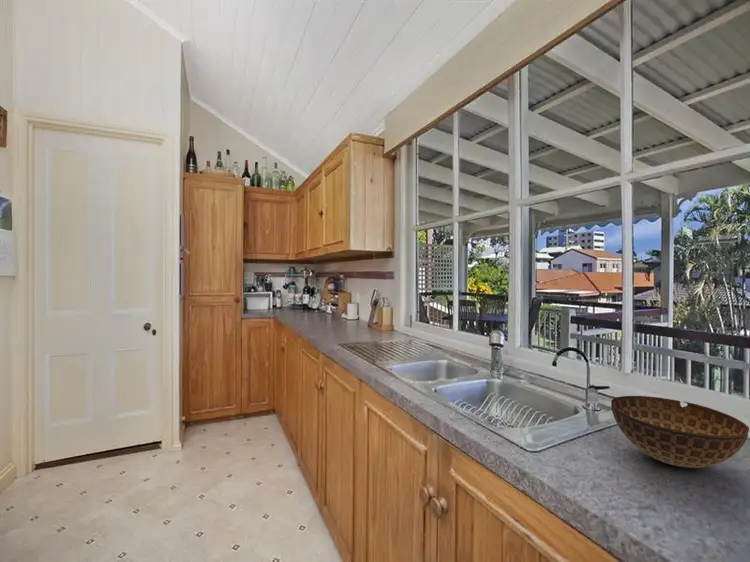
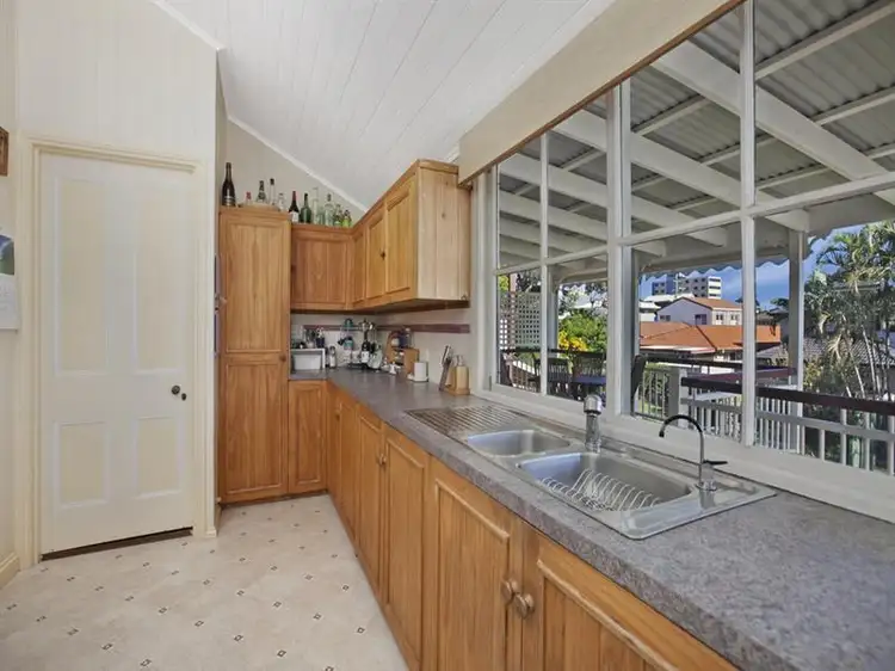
- bowl (674, 436)
